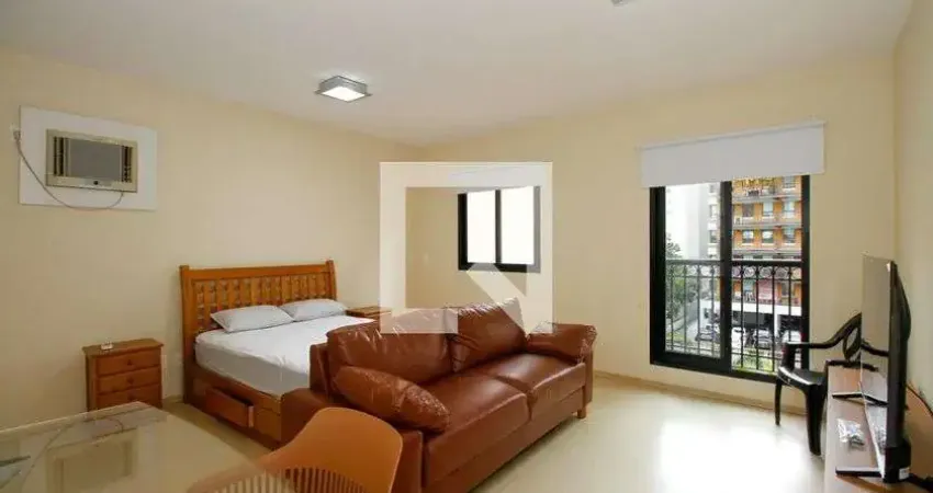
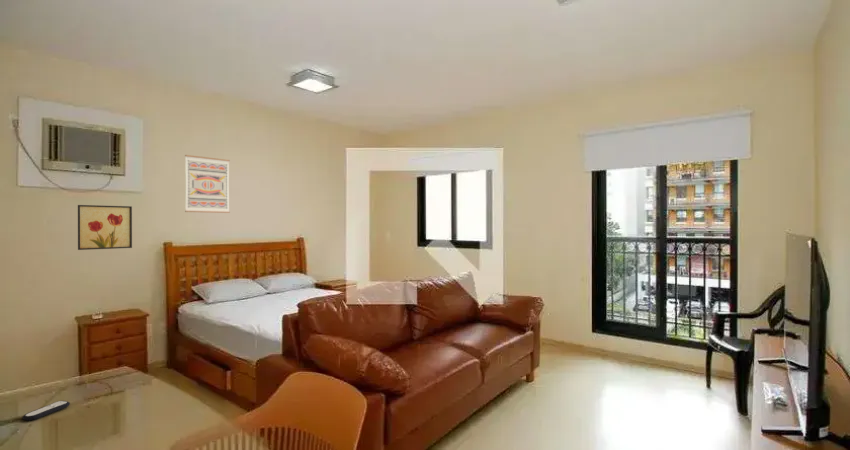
+ wall art (208, 185)
+ wall art (105, 227)
+ remote control (46, 410)
